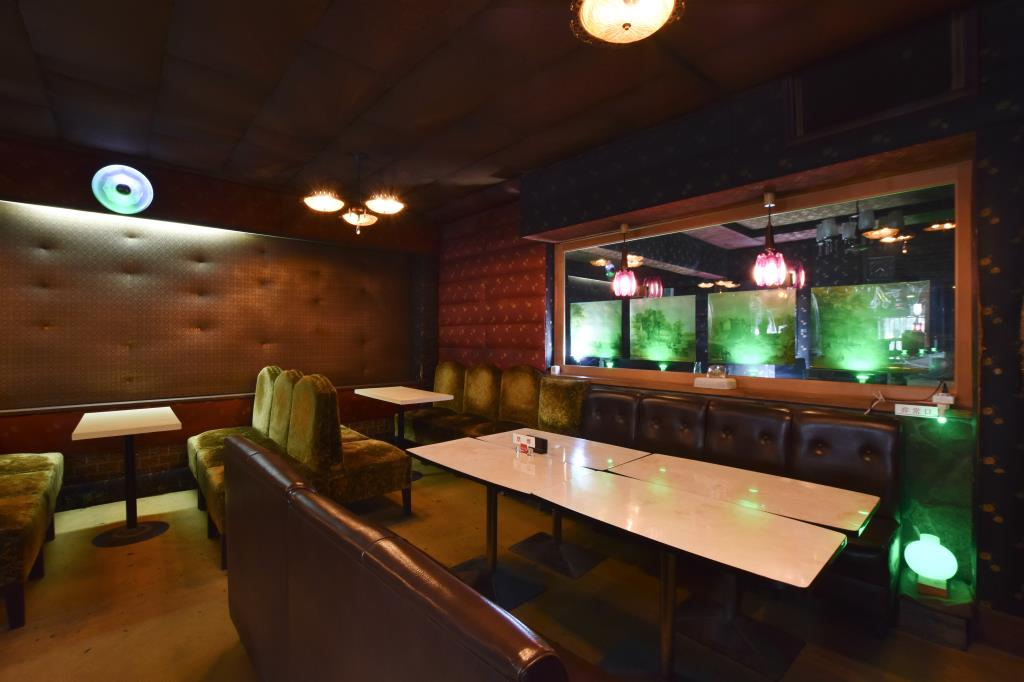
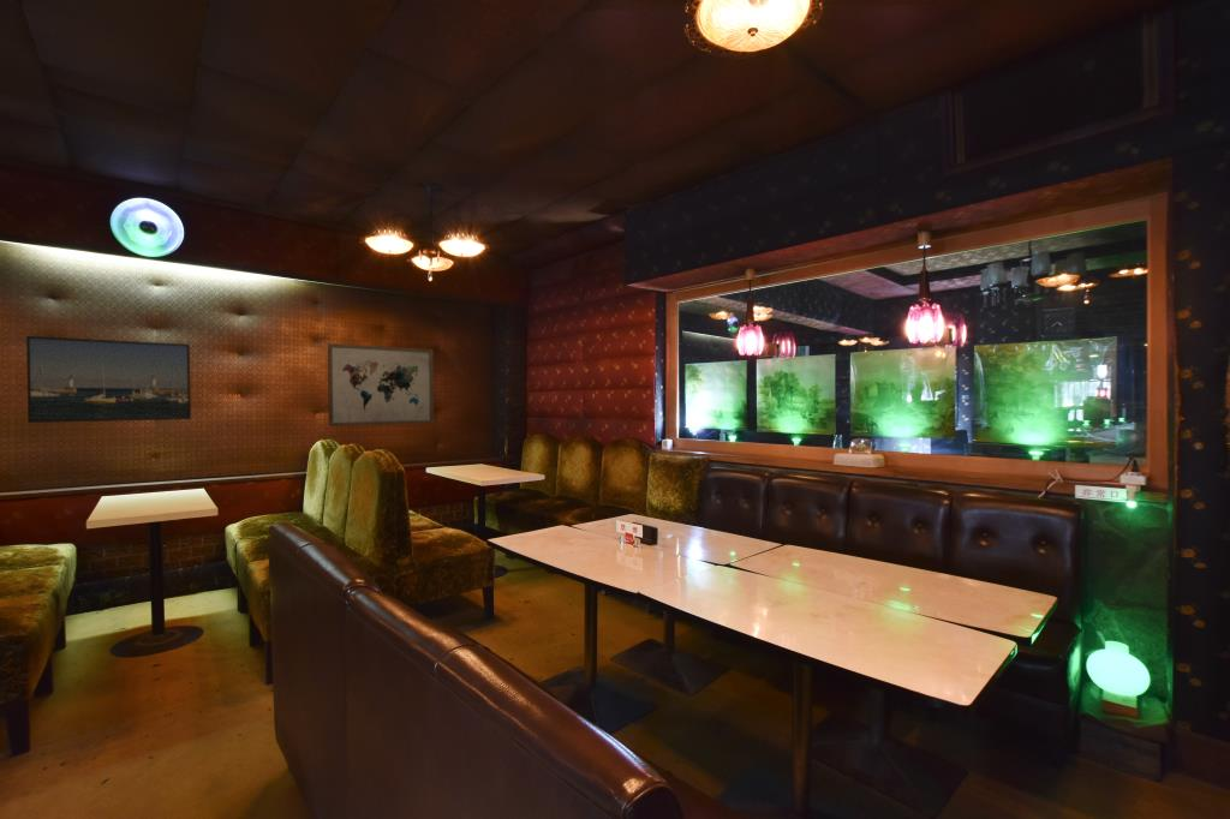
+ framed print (114, 381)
+ wall art (383, 385)
